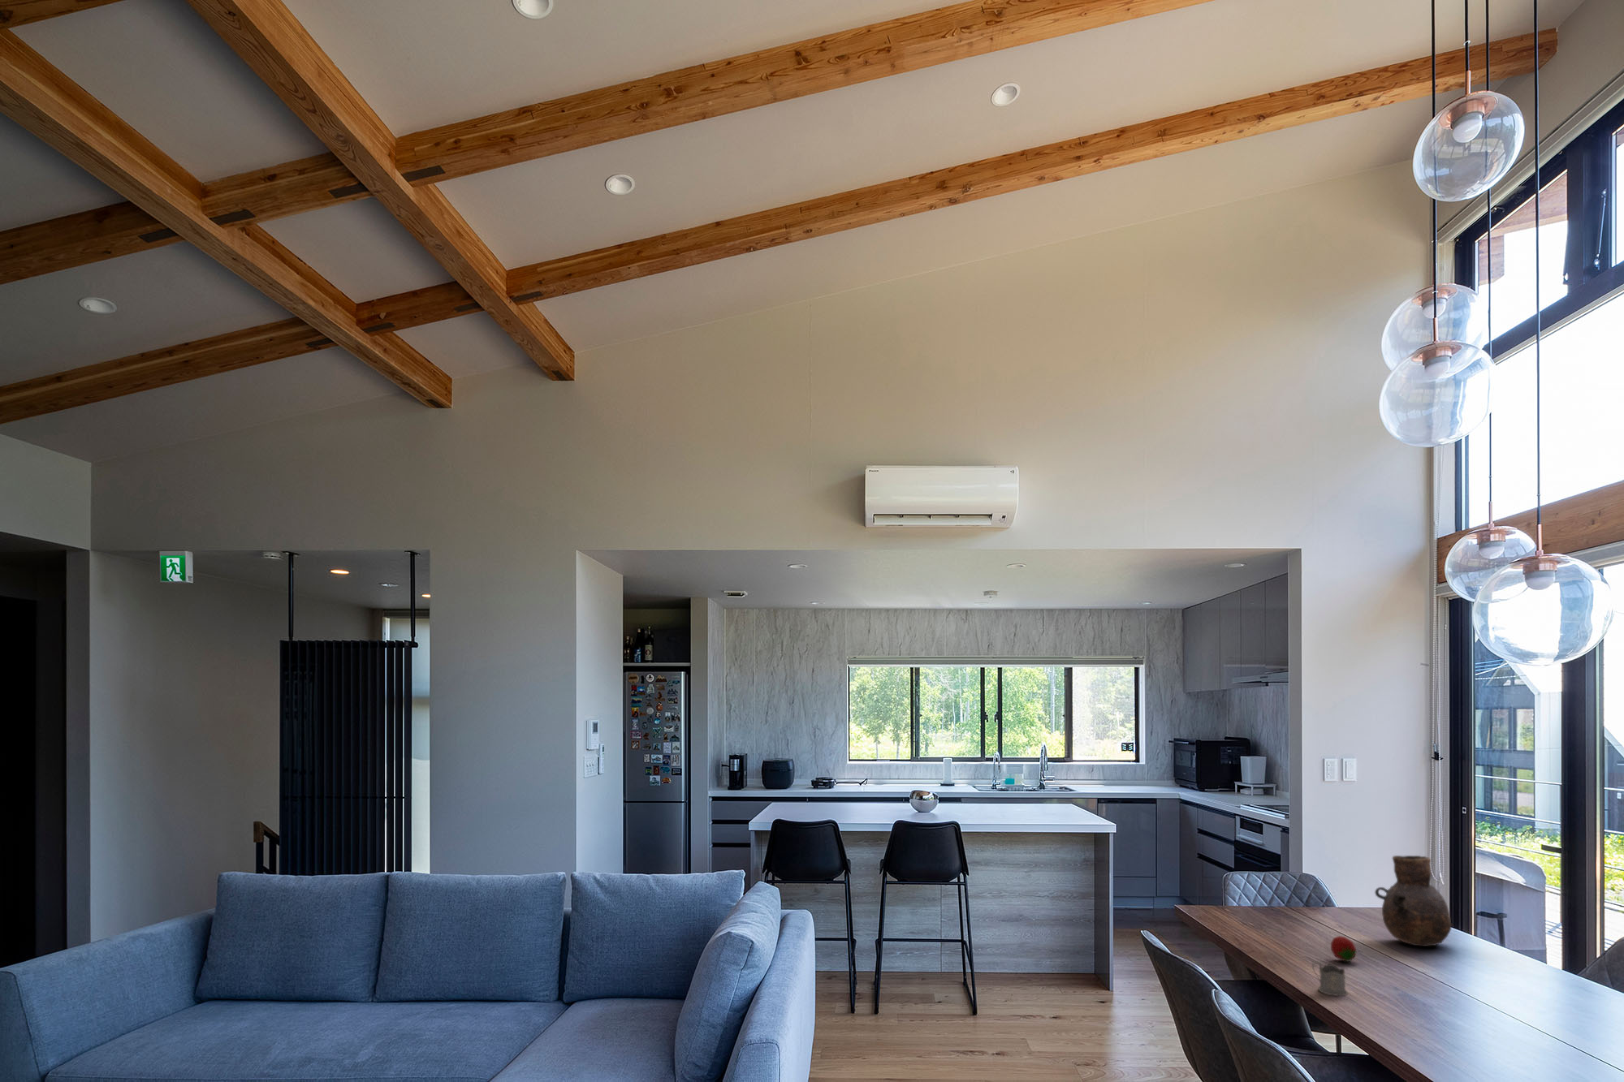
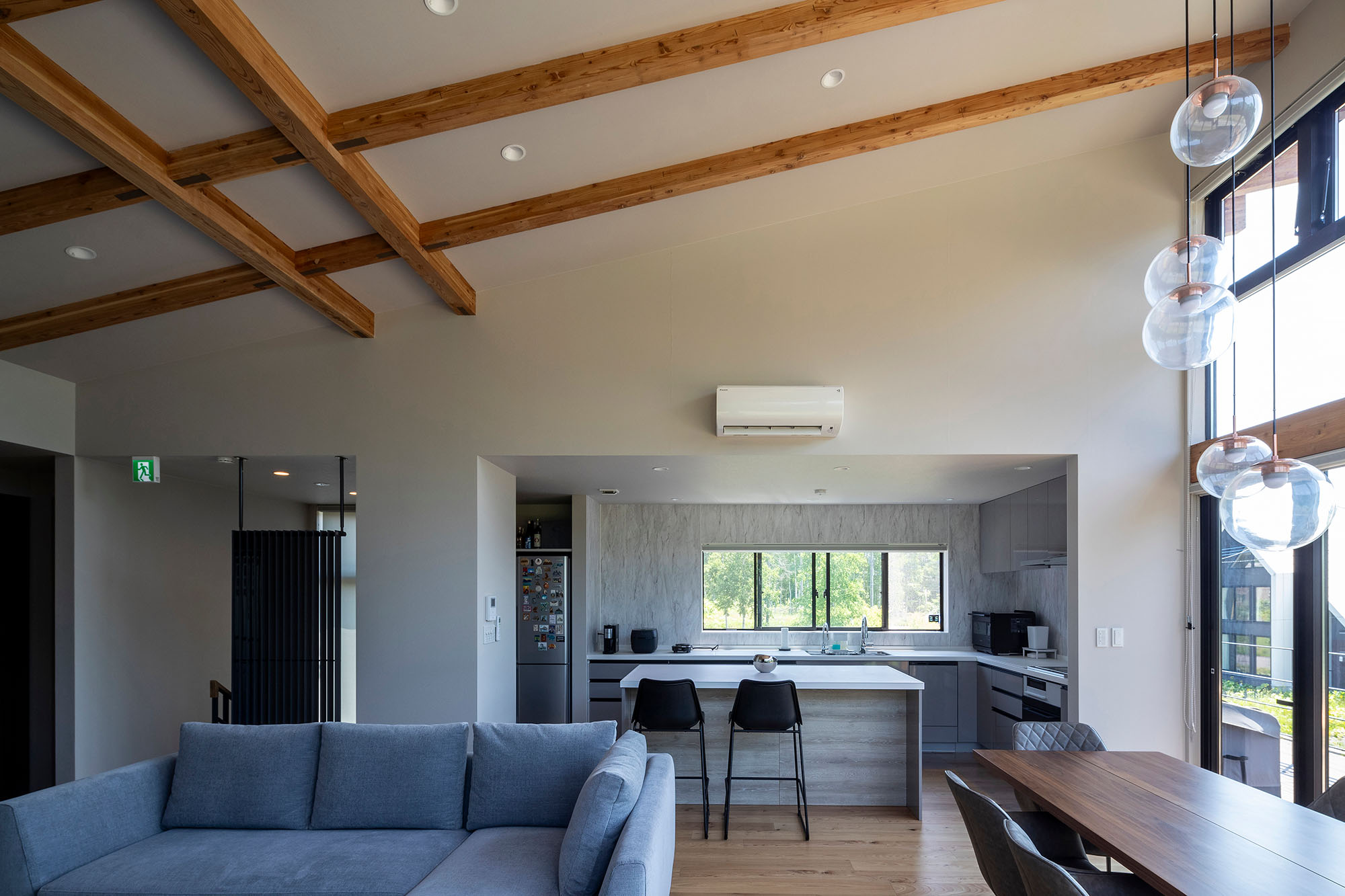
- vase (1415, 900)
- tea glass holder (1328, 972)
- fruit (1343, 948)
